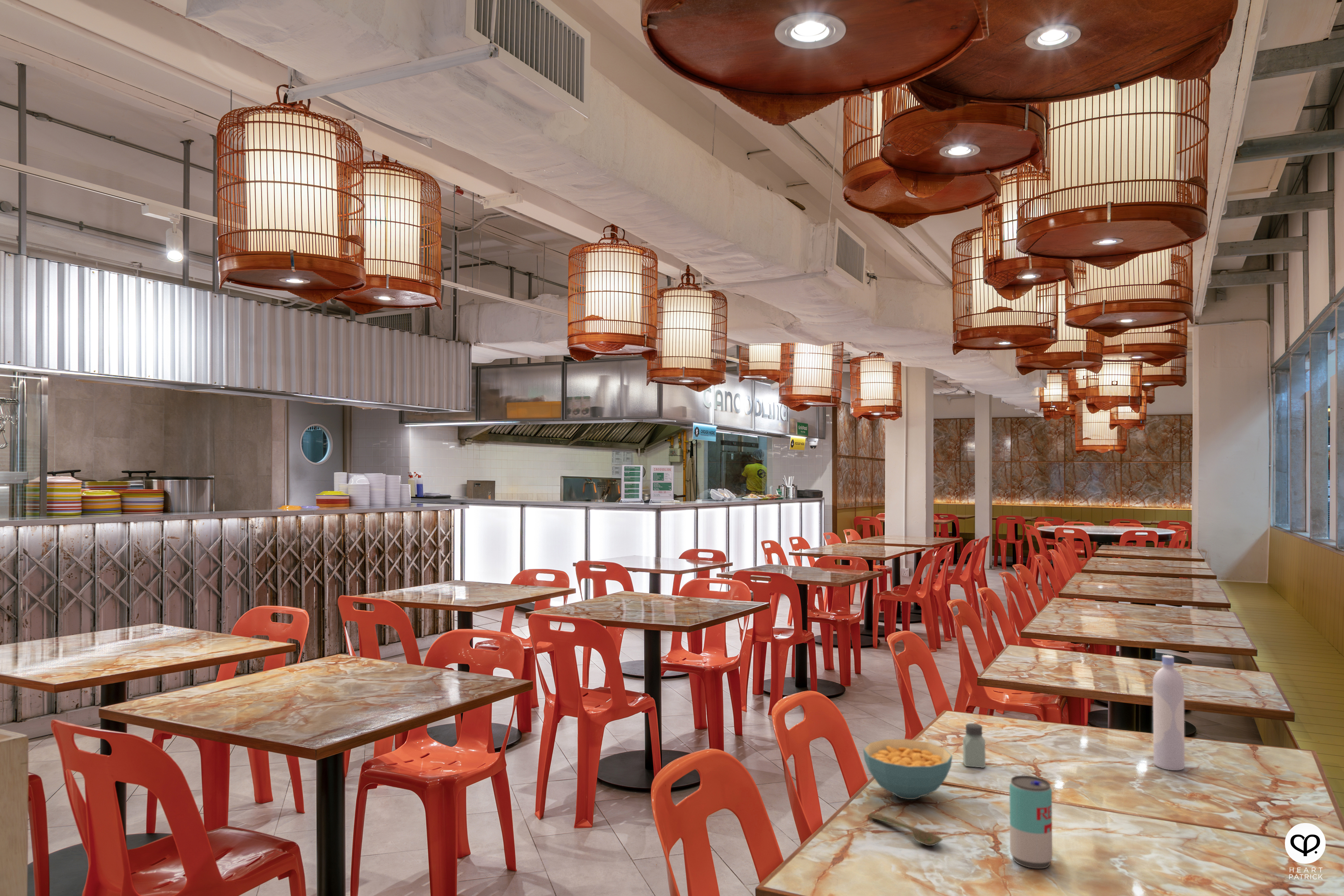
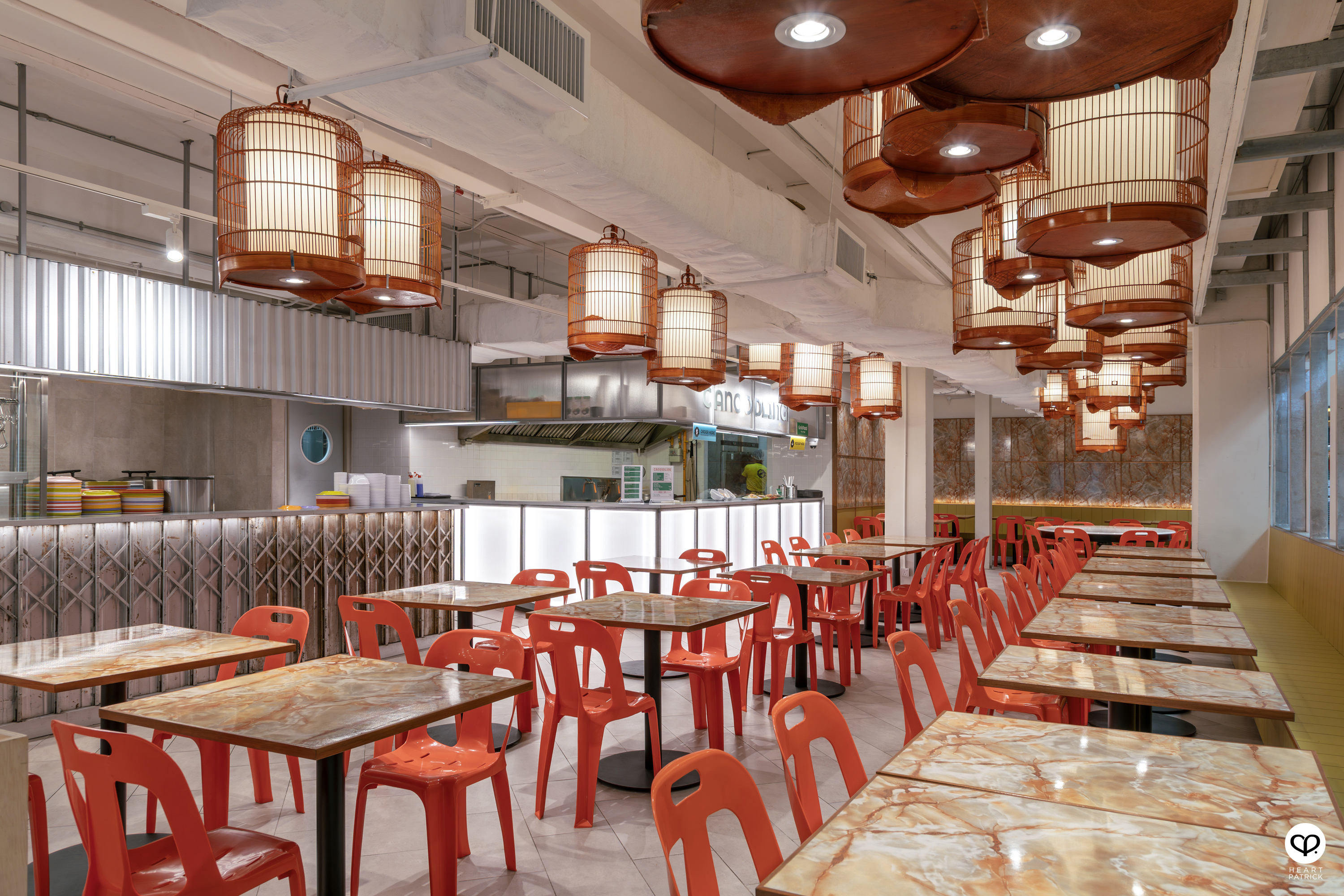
- spoon (903, 827)
- cereal bowl (907, 773)
- beverage can (1030, 821)
- saltshaker (974, 745)
- bottle (1168, 711)
